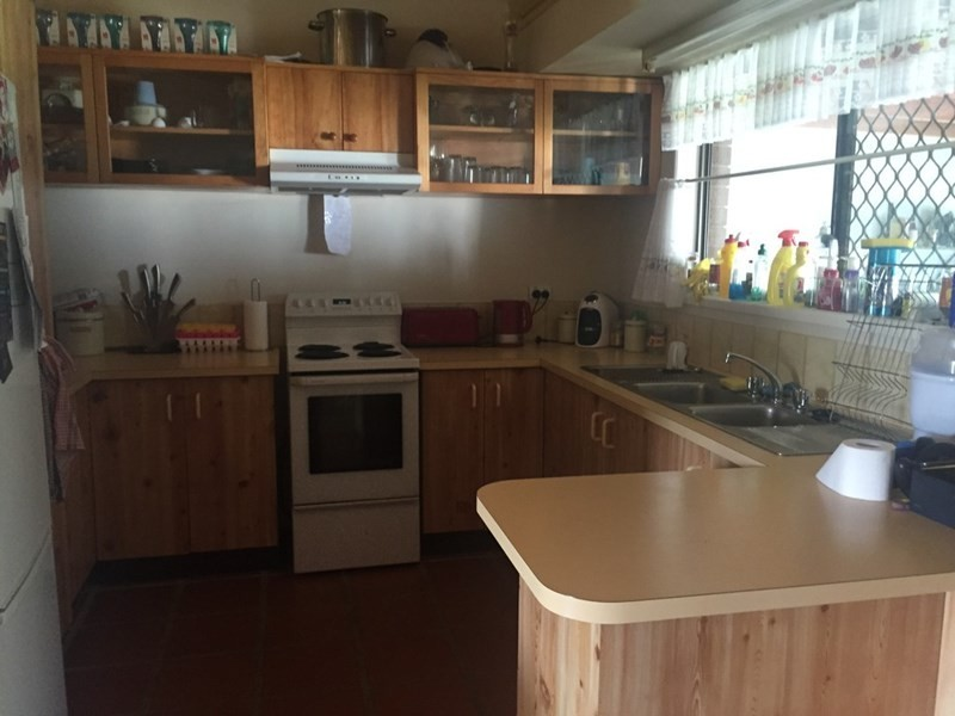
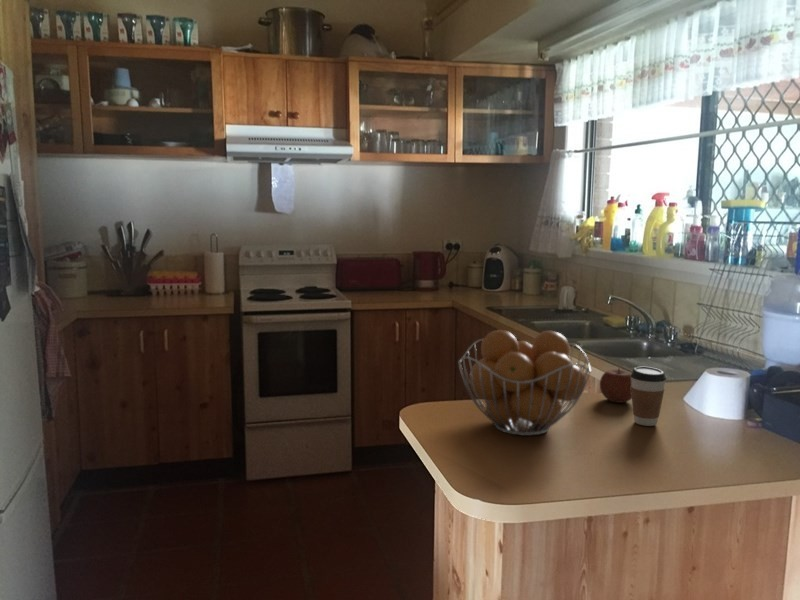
+ apple (618, 384)
+ coffee cup (647, 396)
+ fruit basket (523, 379)
